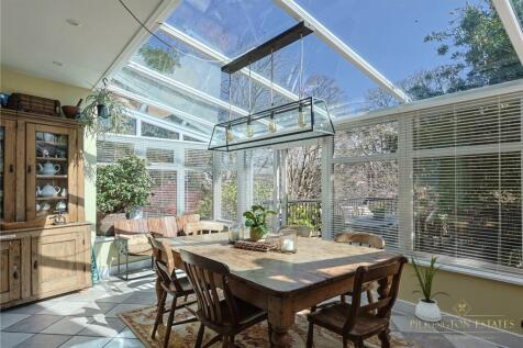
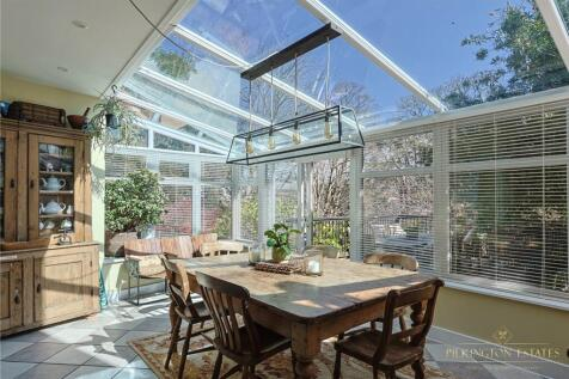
- house plant (424, 282)
